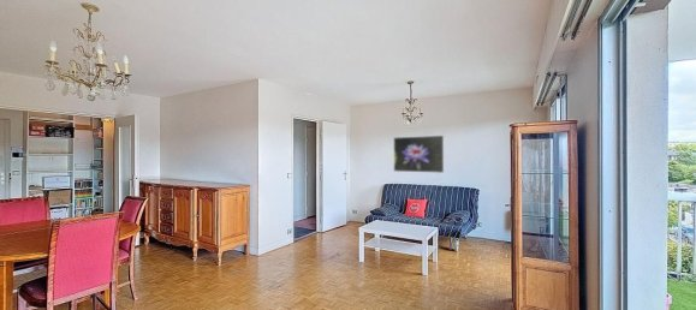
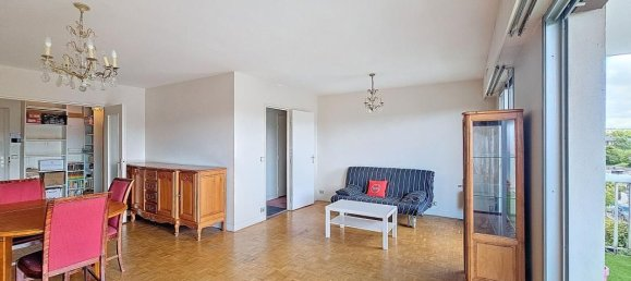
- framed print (417, 154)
